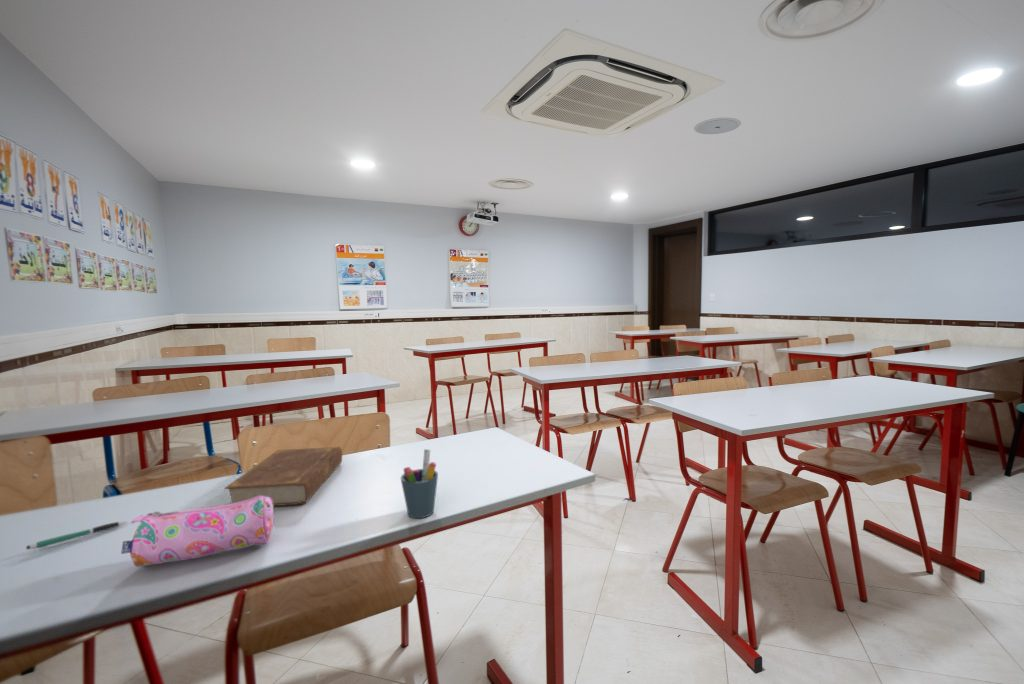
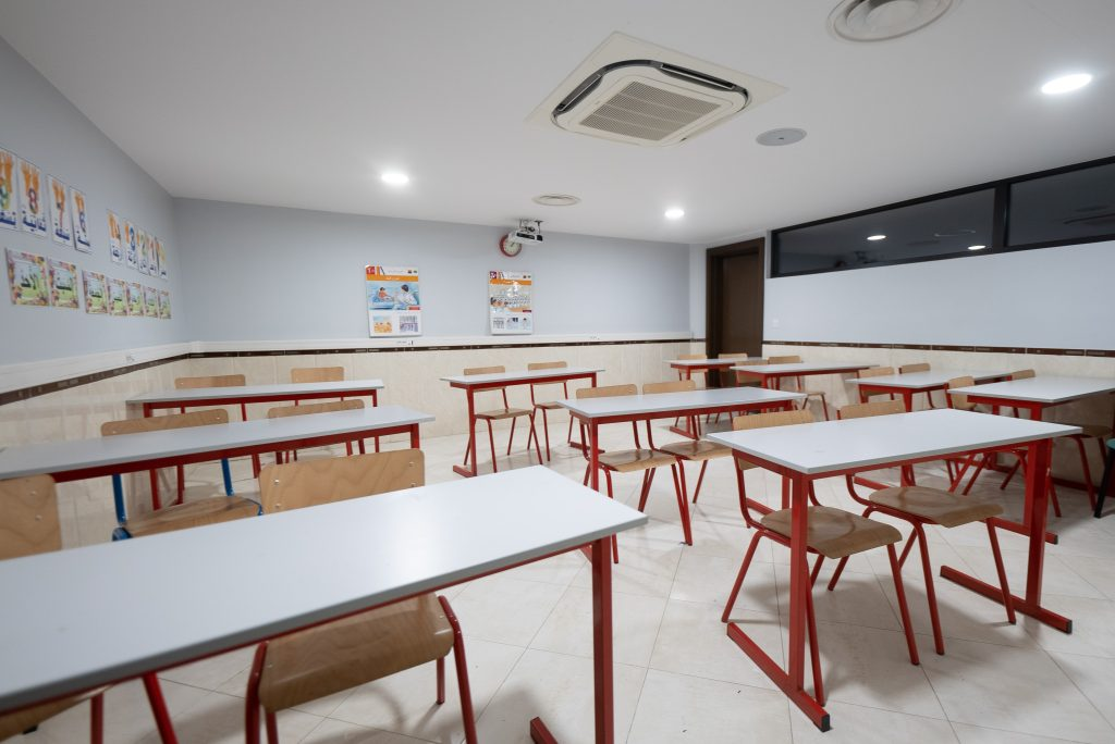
- pen holder (420, 484)
- book (290, 474)
- pen (79, 533)
- pencil case (206, 529)
